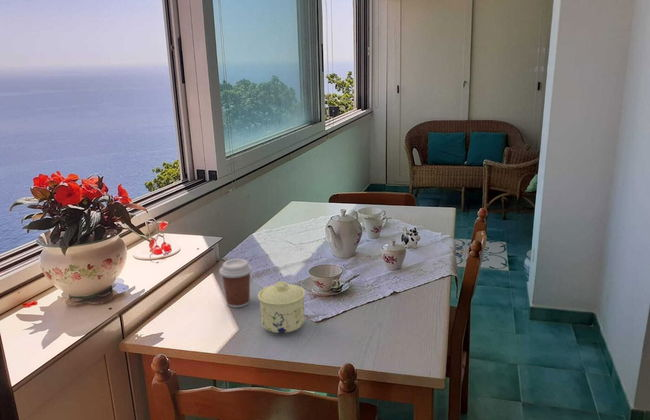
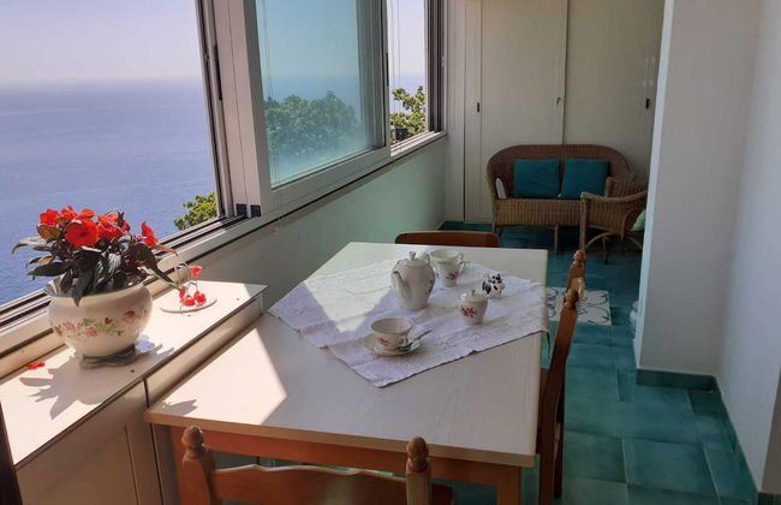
- sugar bowl (282, 305)
- coffee cup (236, 283)
